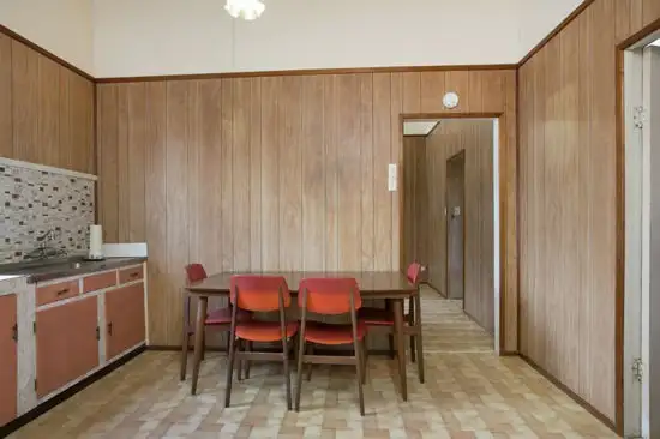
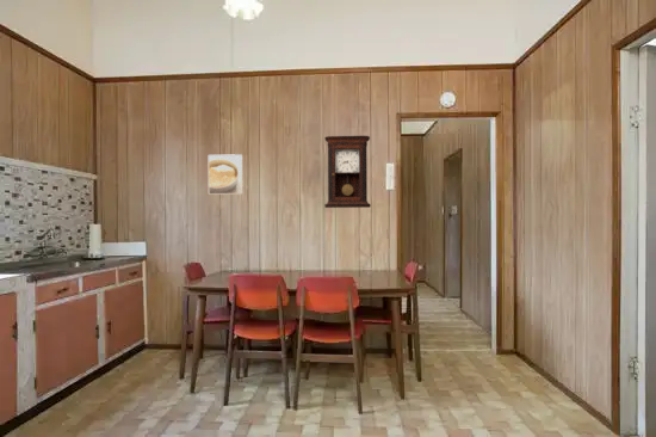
+ pendulum clock (347, 172)
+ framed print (225, 174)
